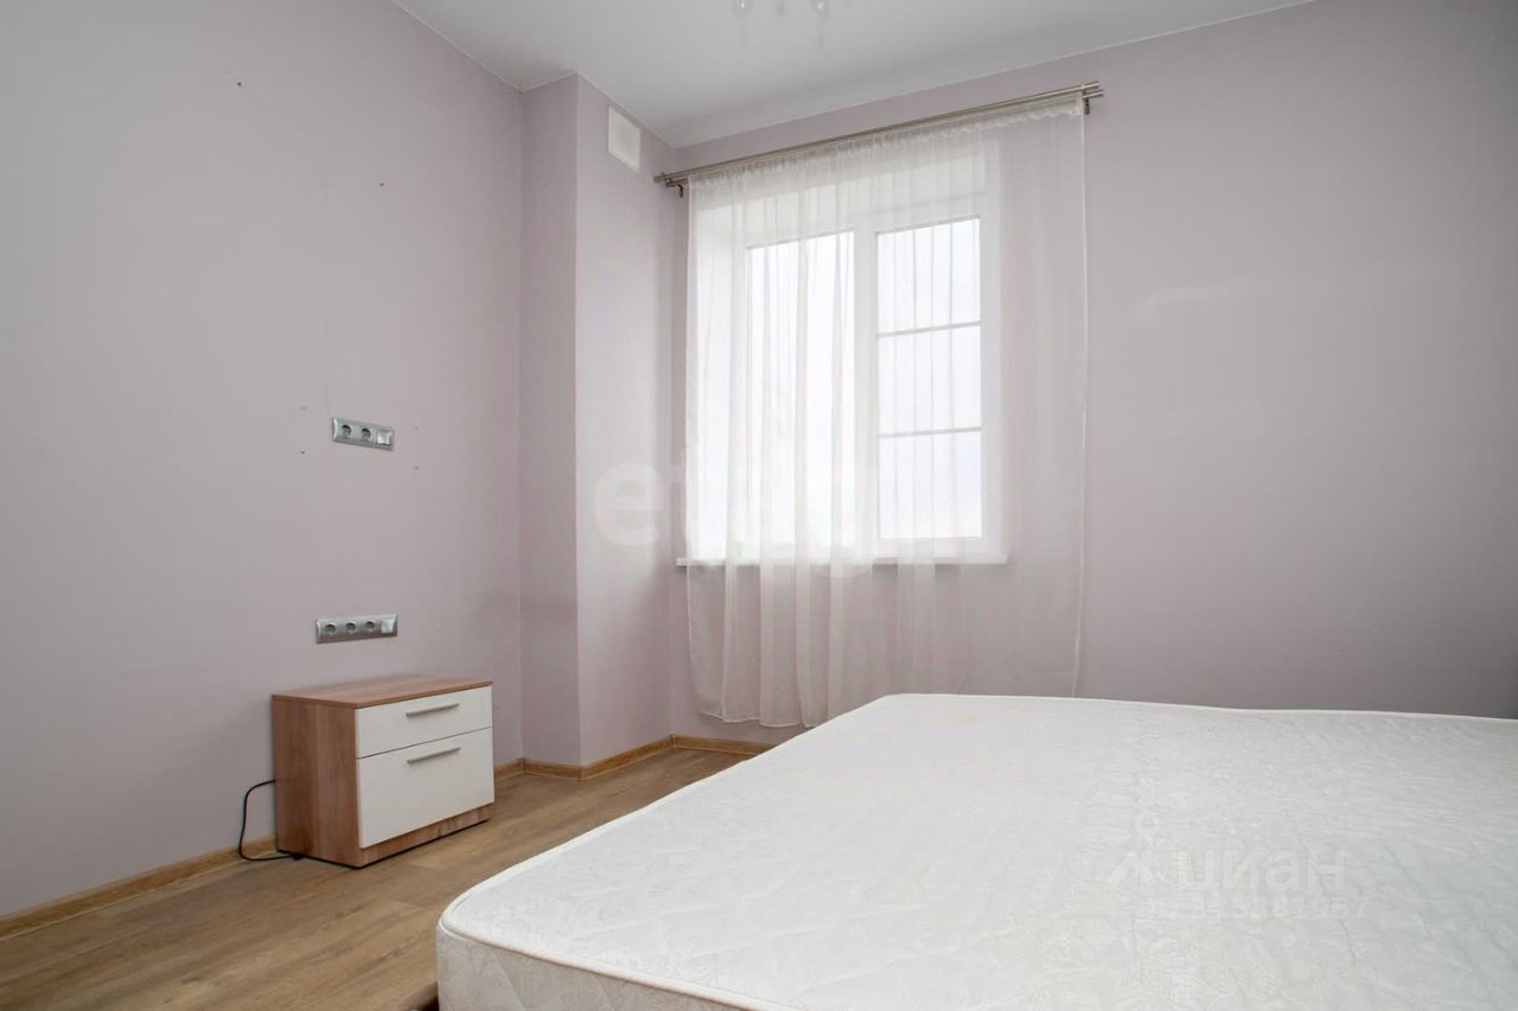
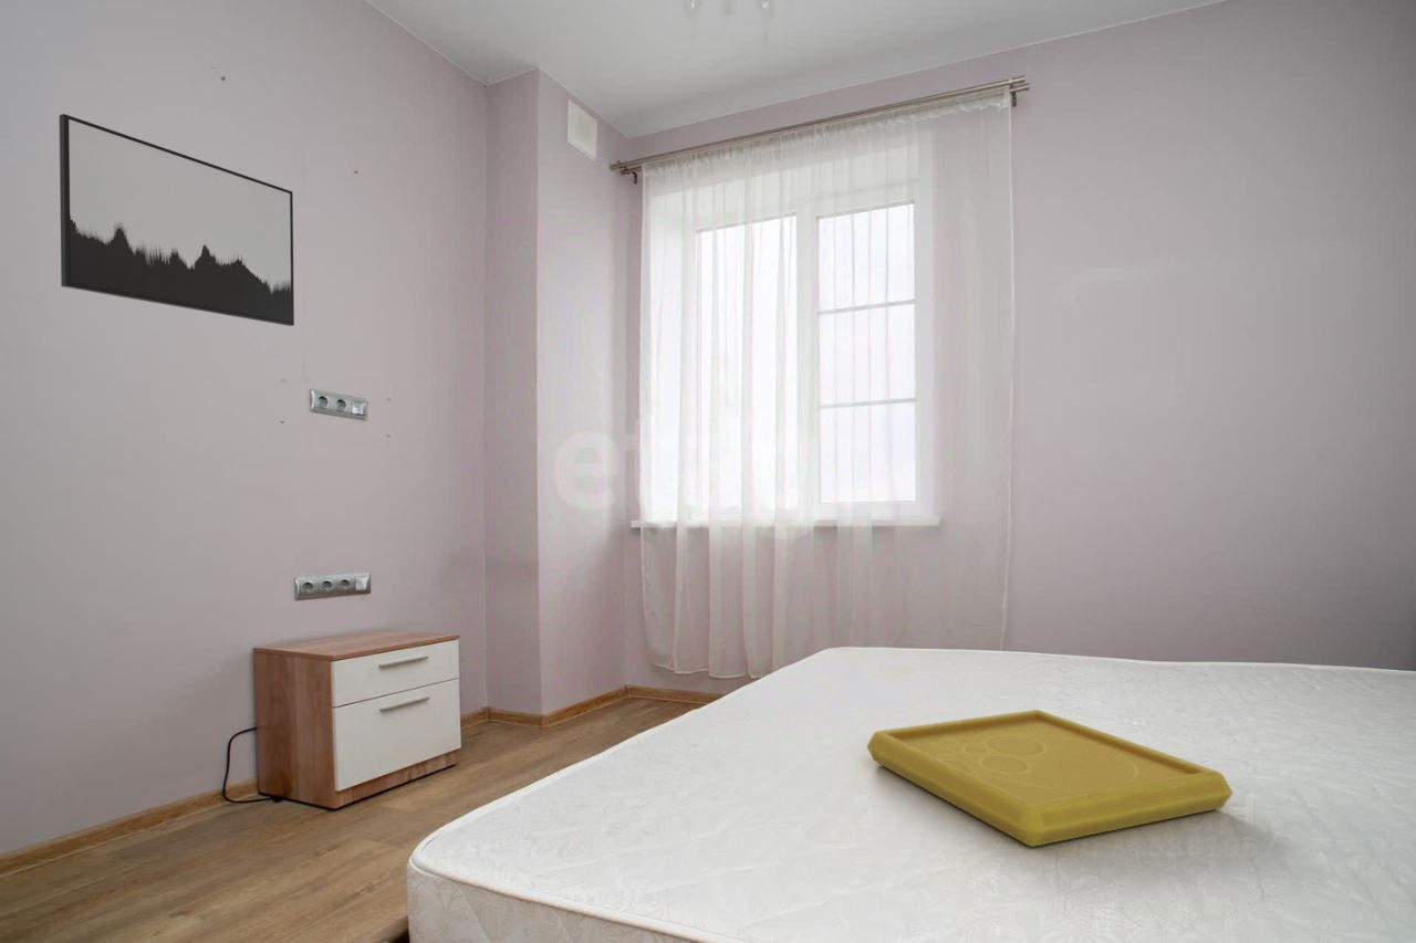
+ serving tray (1034, 766)
+ wall art (190, 233)
